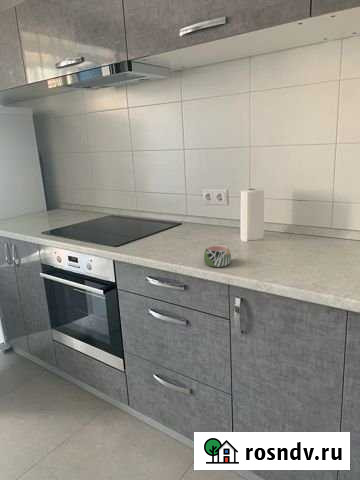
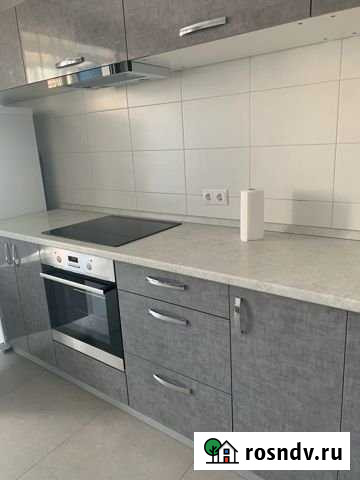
- mug (219, 255)
